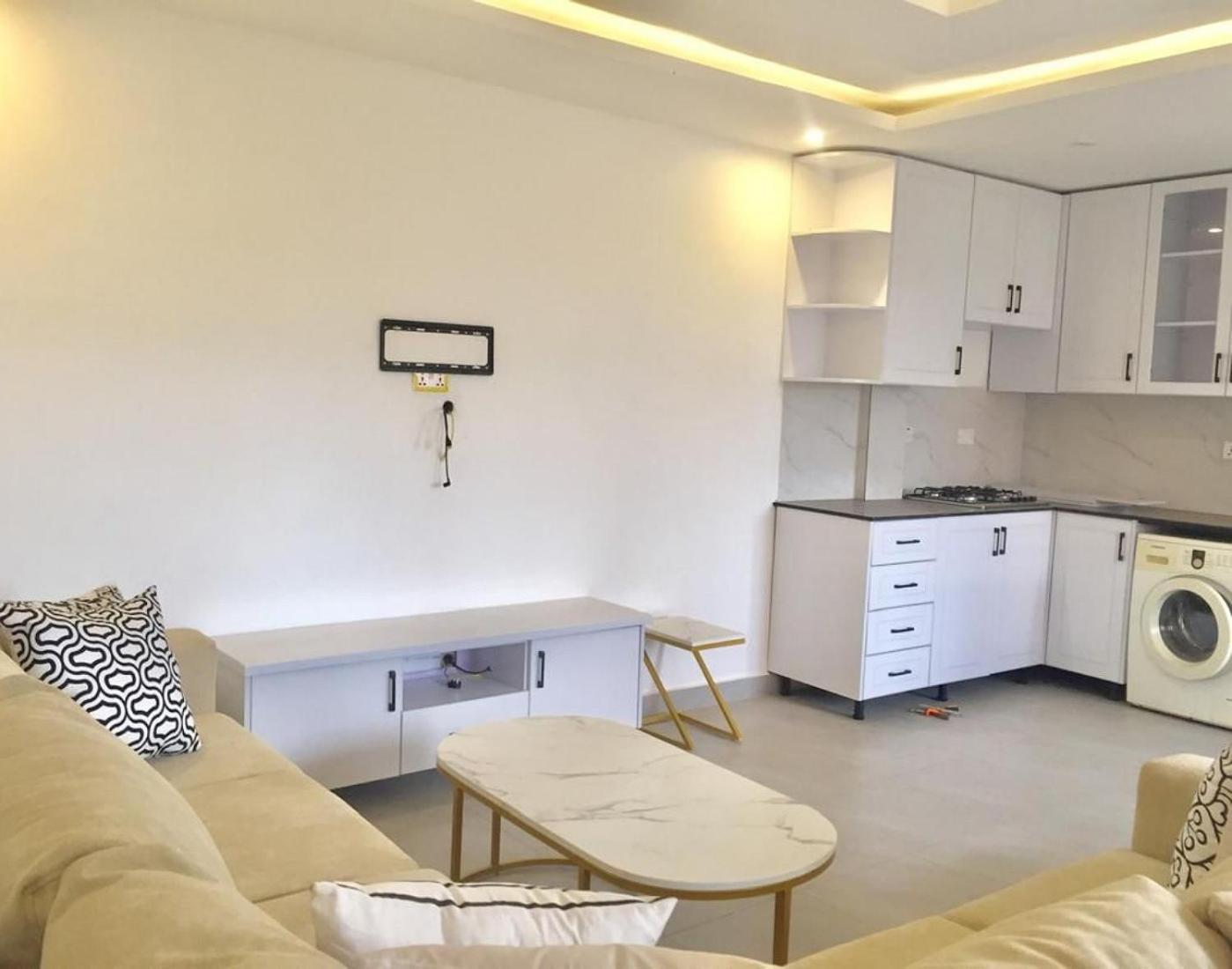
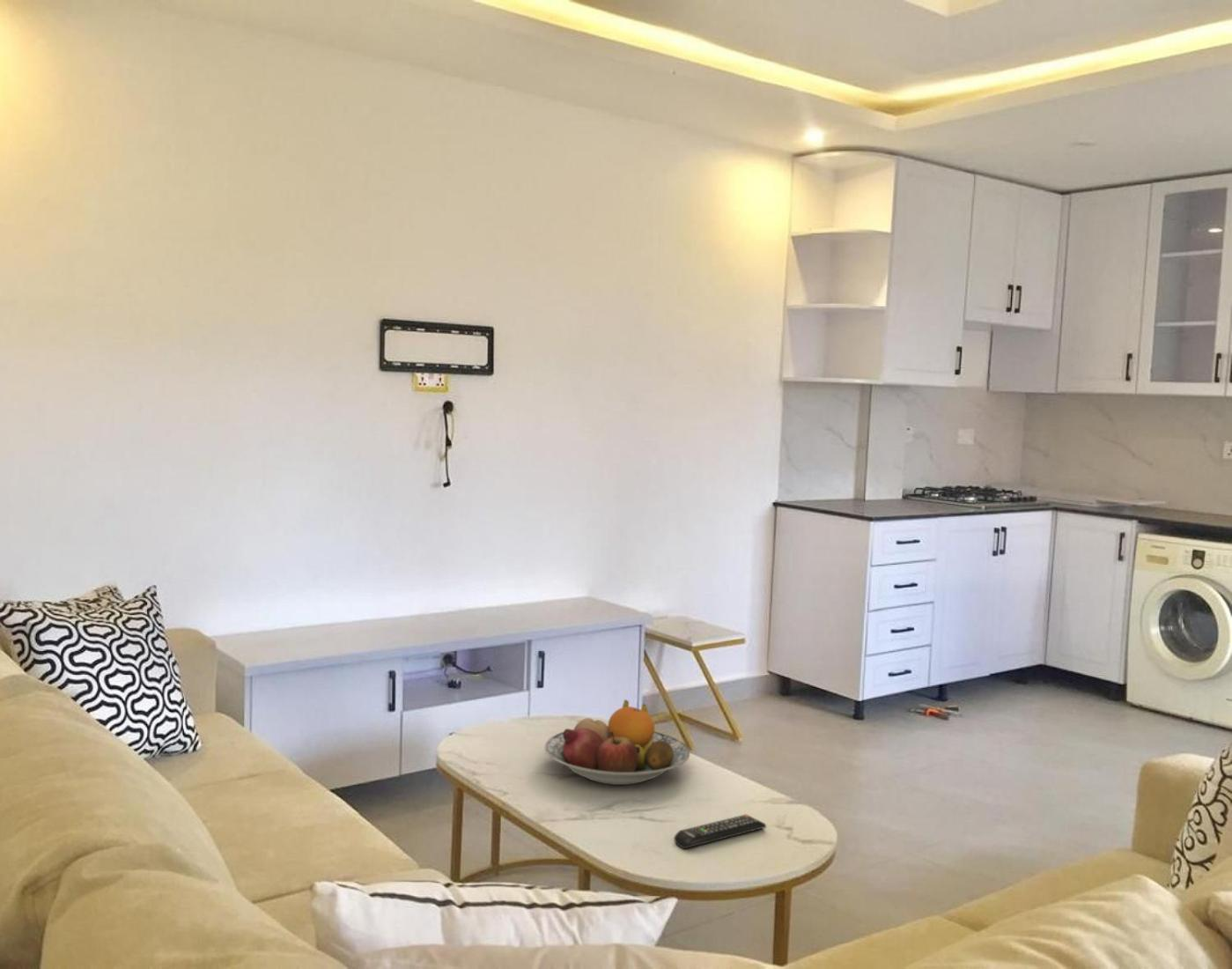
+ fruit bowl (617, 742)
+ remote control (720, 831)
